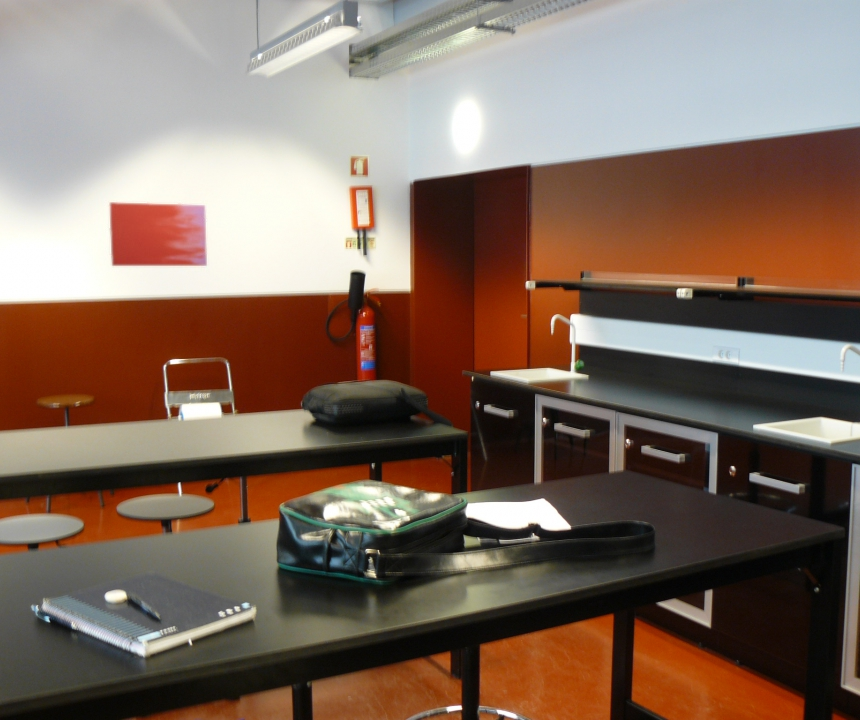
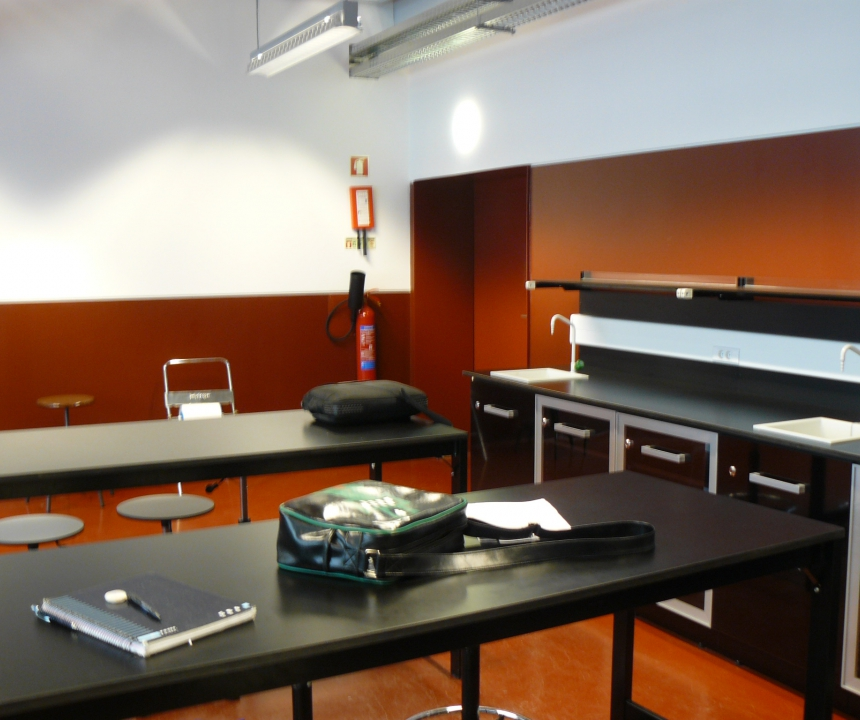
- wall art (159, 235)
